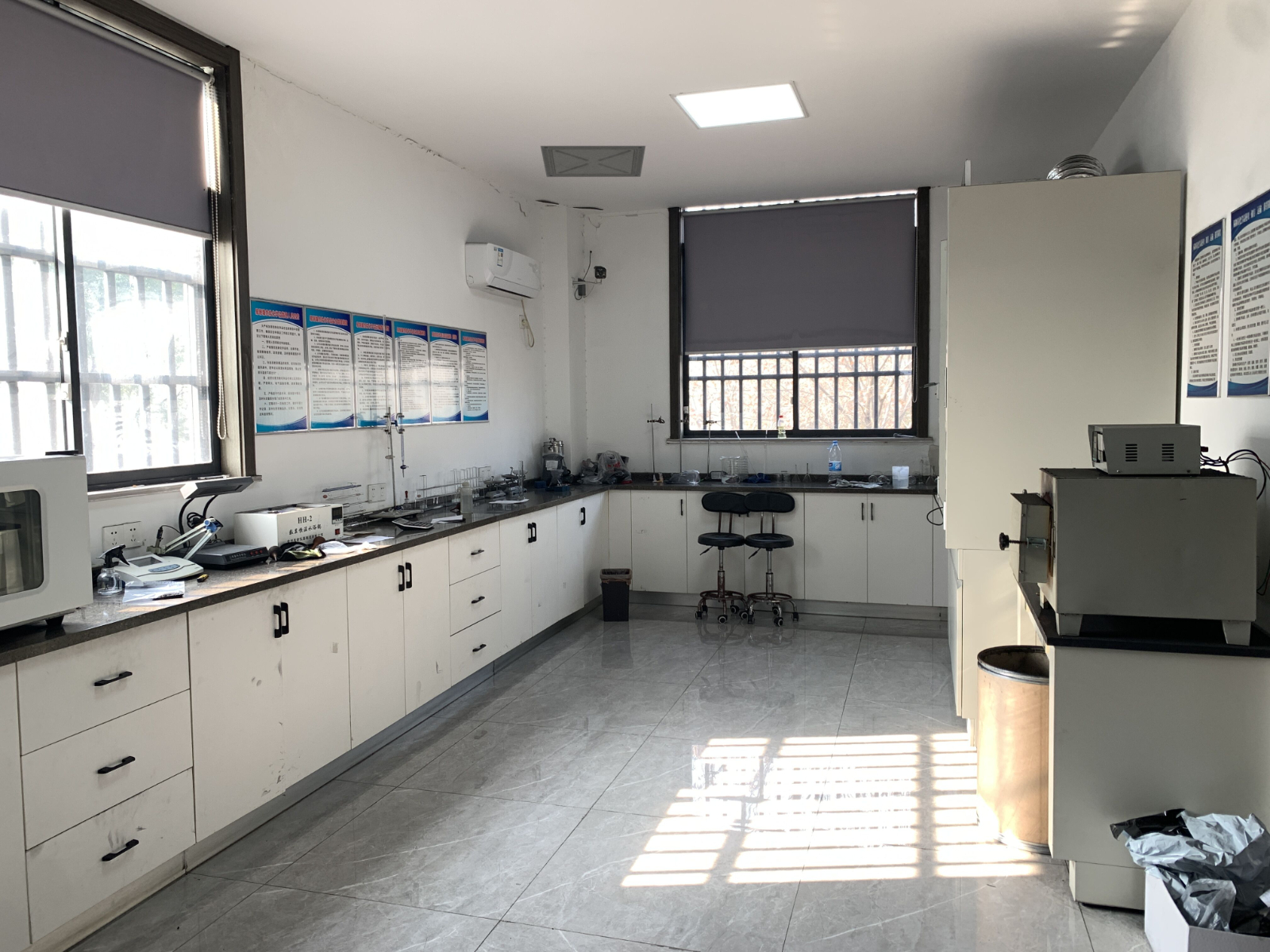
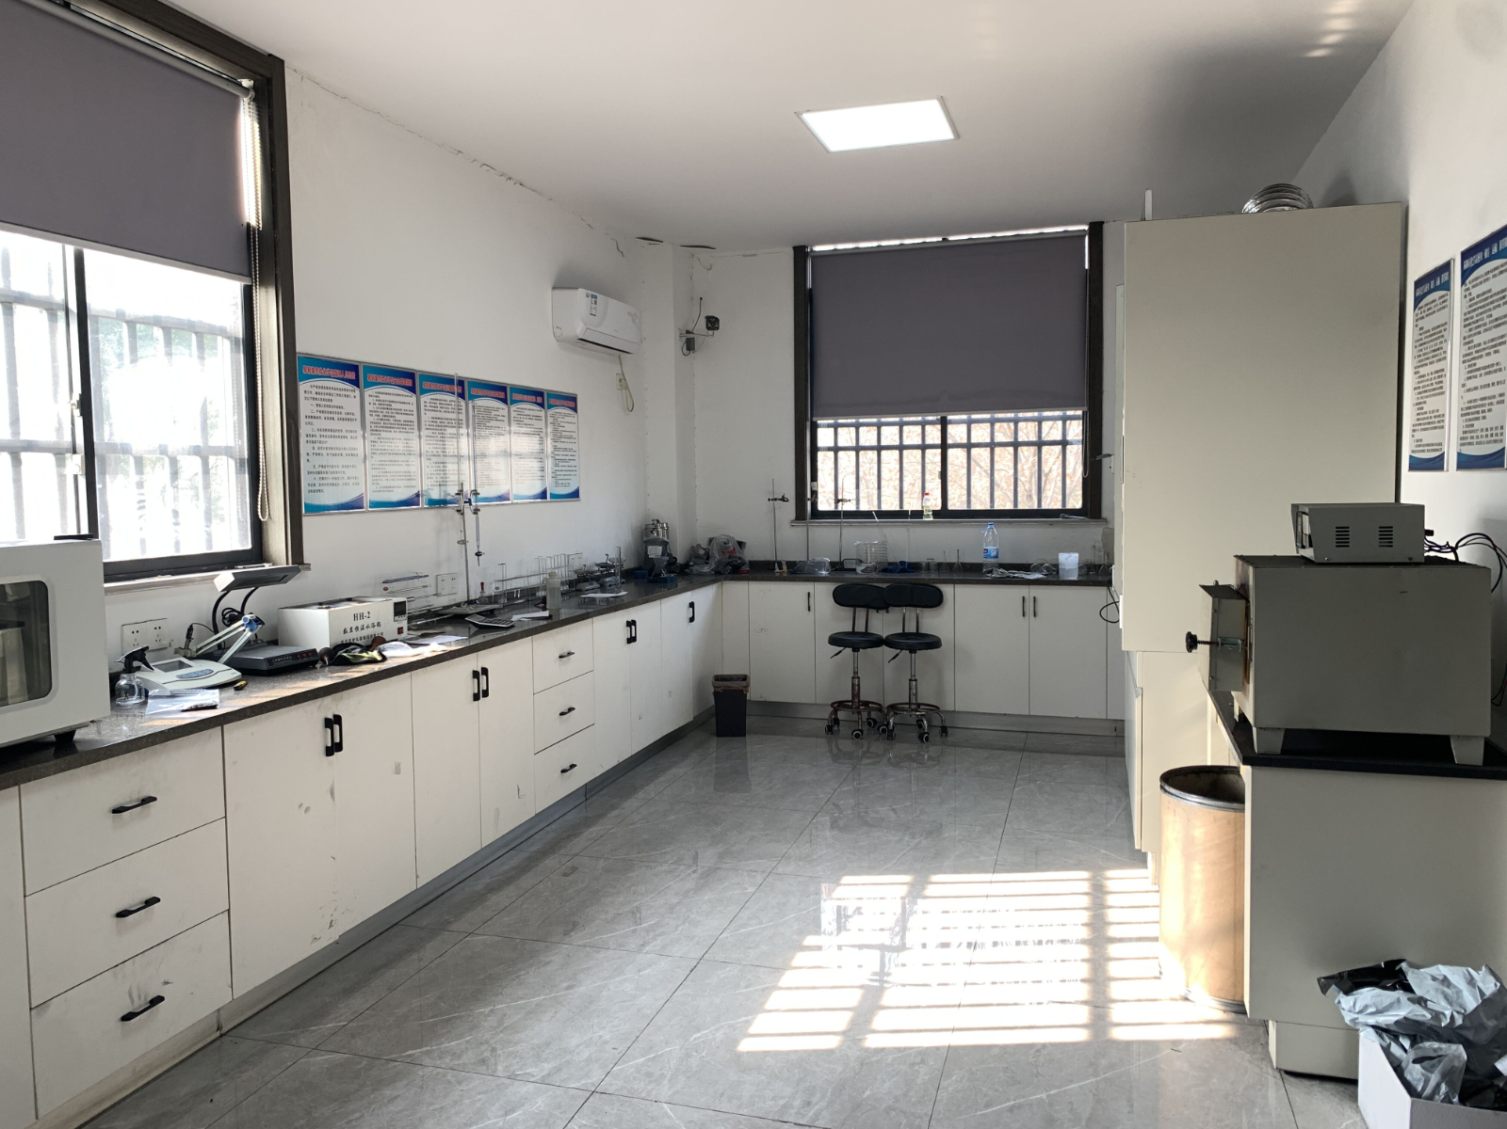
- ceiling vent (593, 162)
